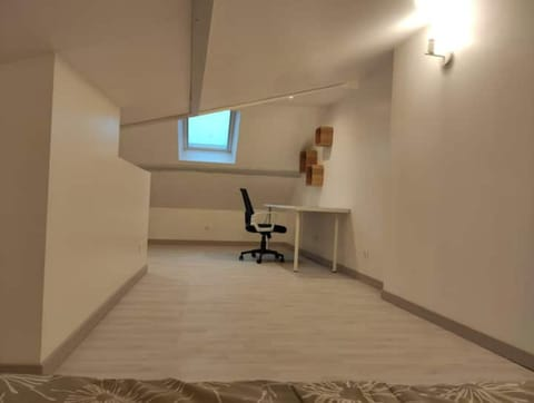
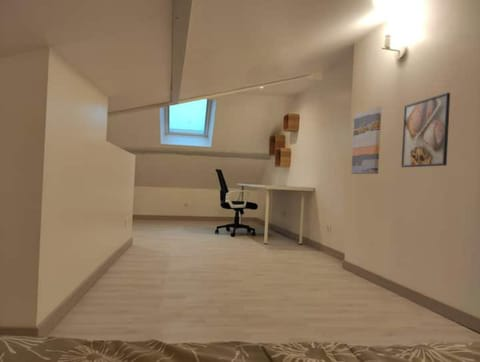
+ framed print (423, 133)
+ wall art (365, 142)
